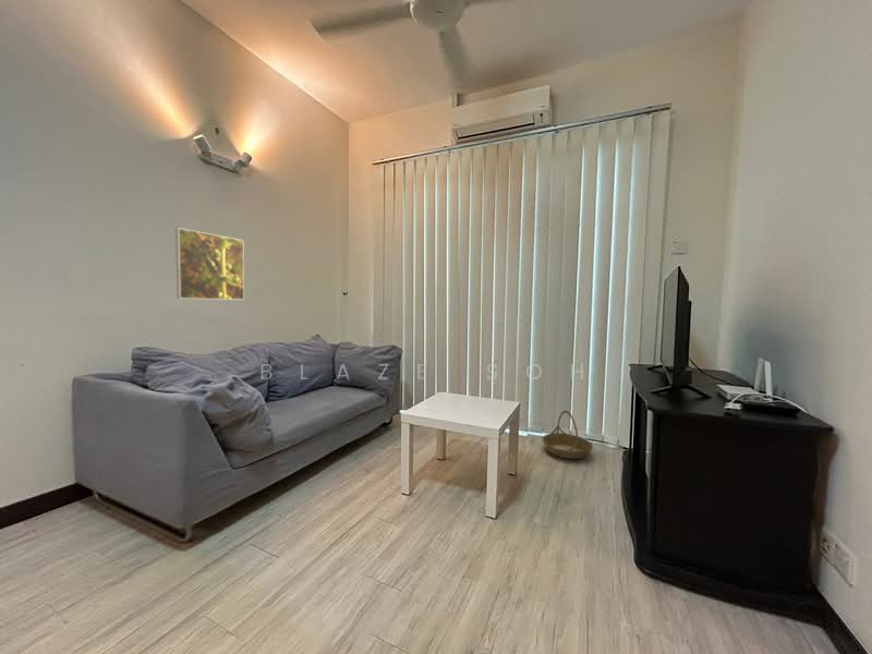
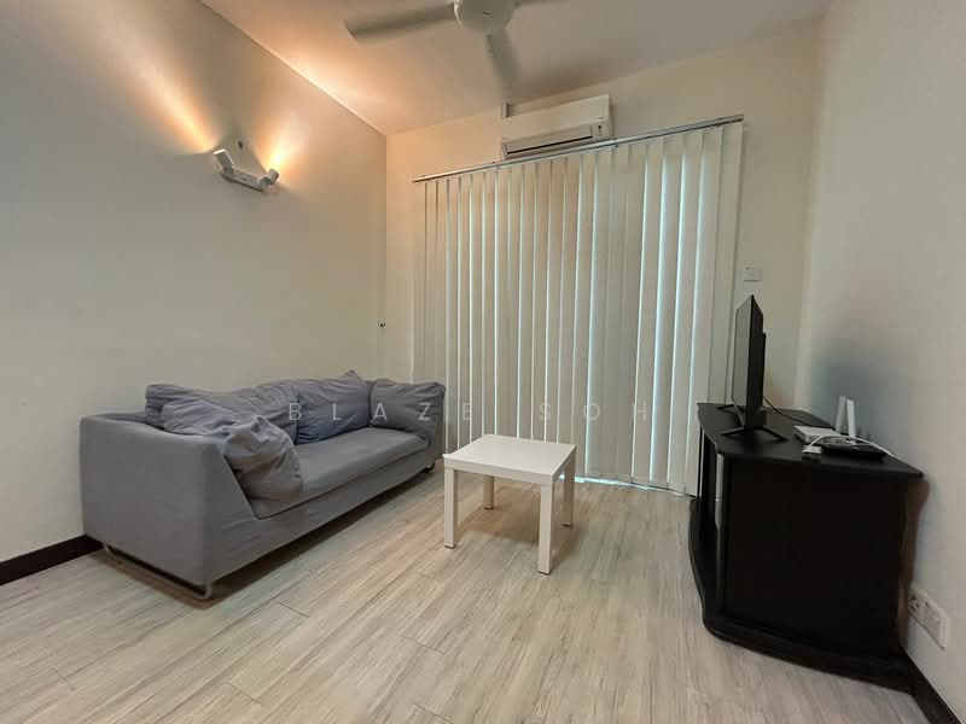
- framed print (213, 267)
- basket (565, 433)
